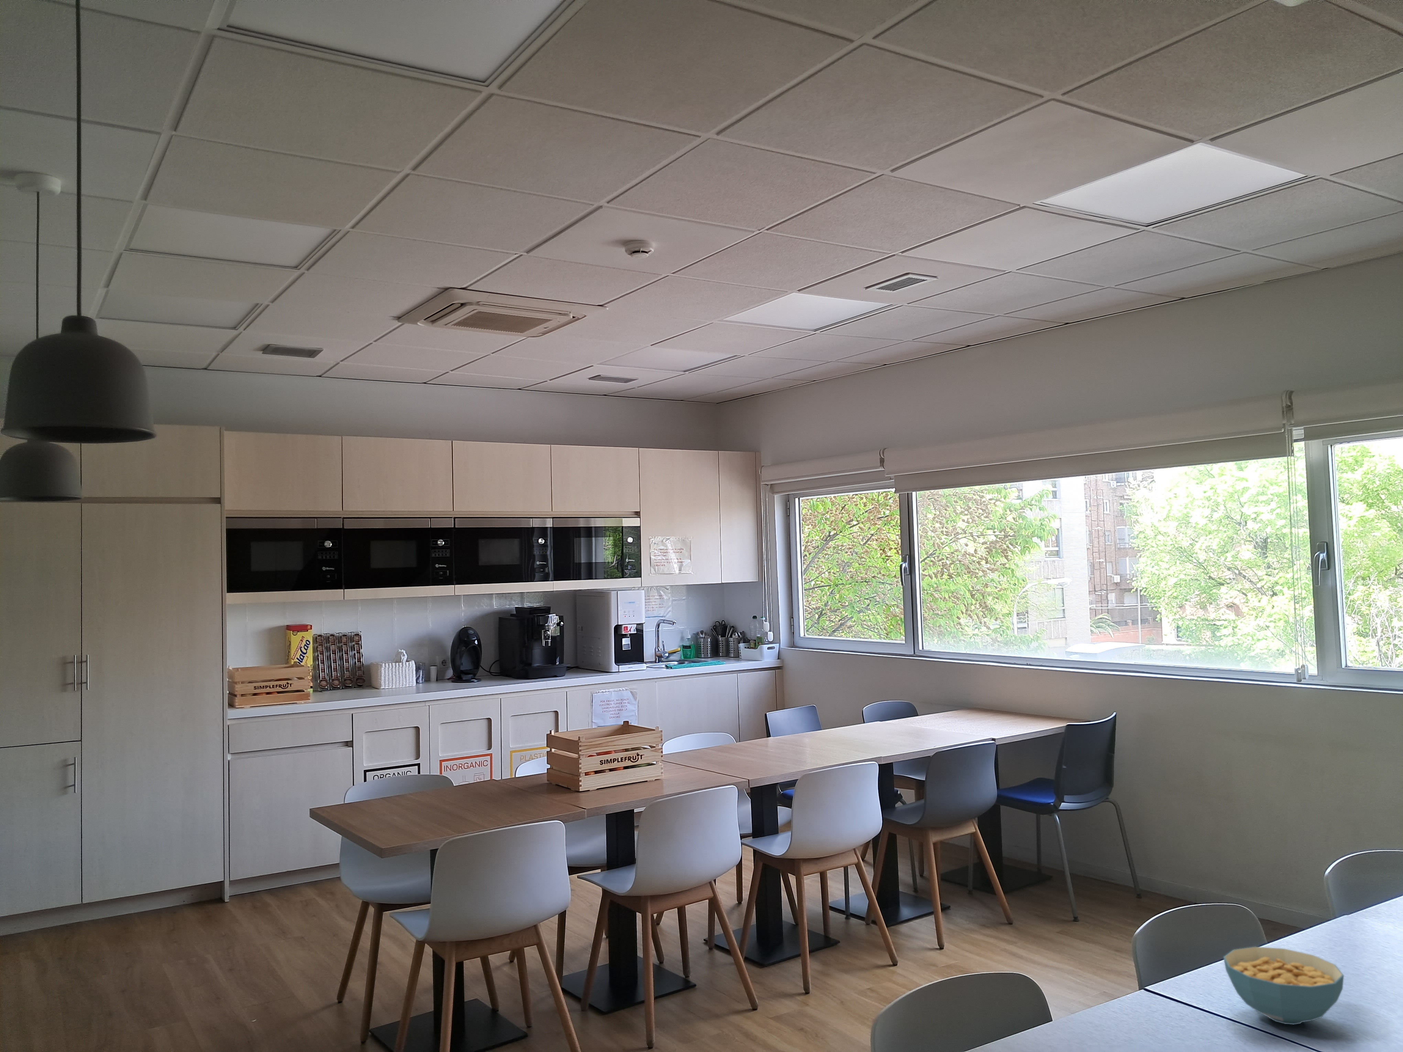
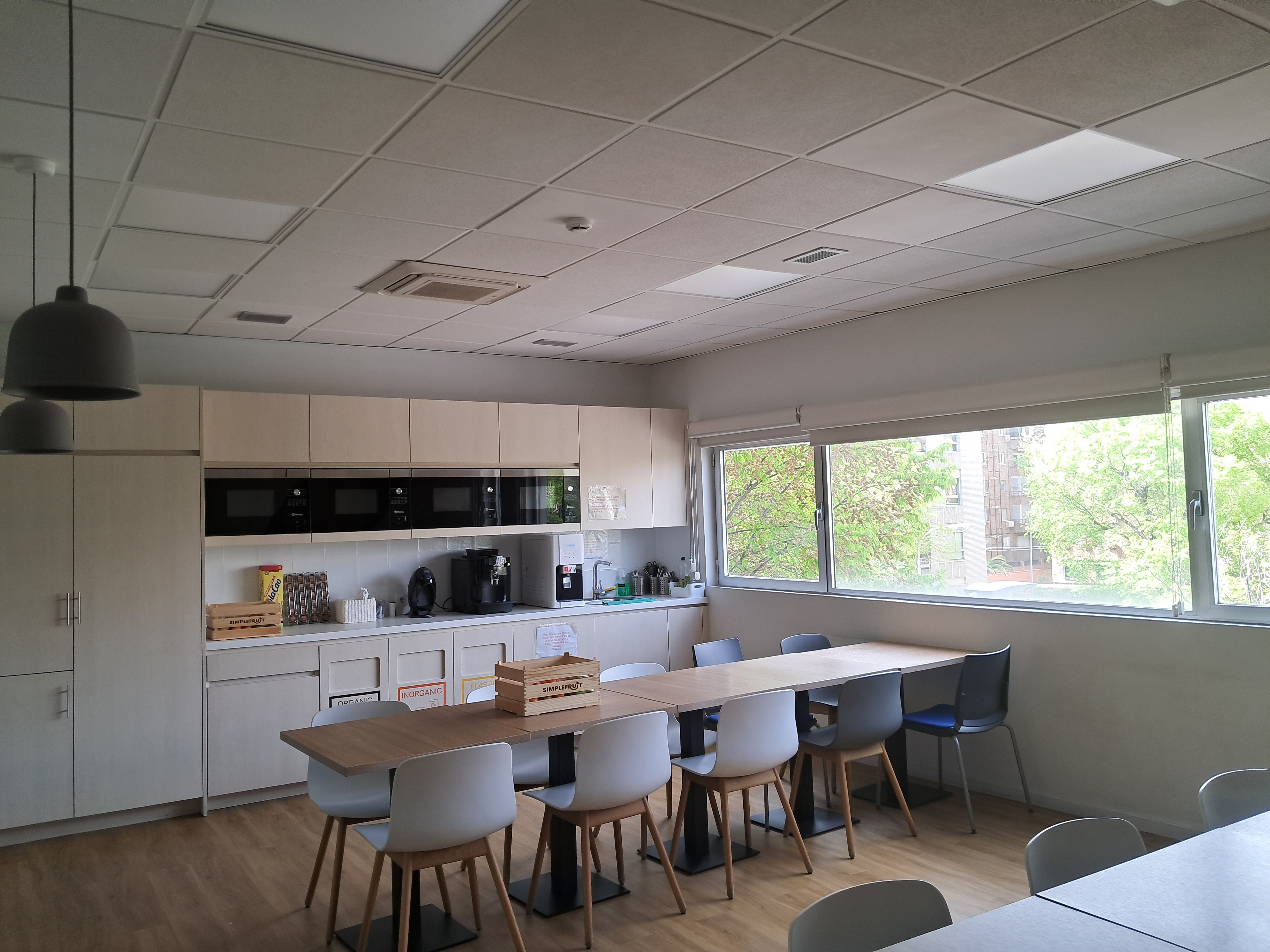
- cereal bowl (1284, 991)
